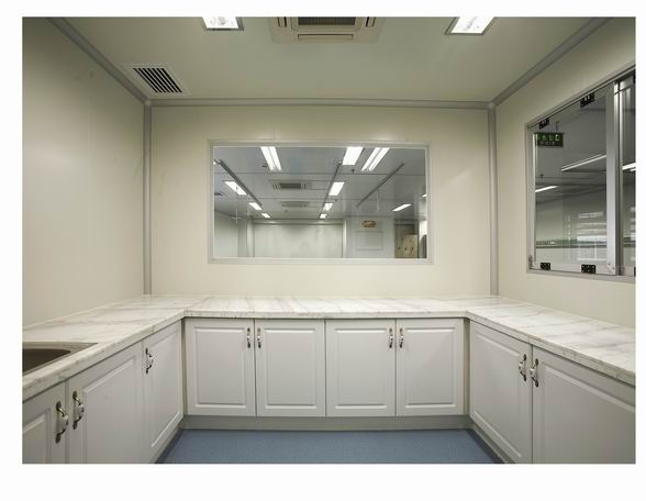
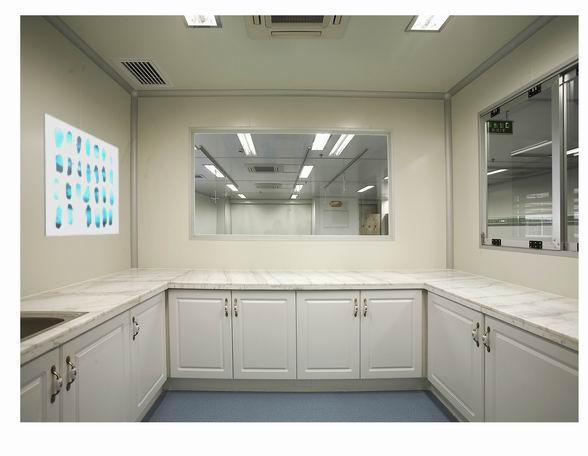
+ wall art (87, 184)
